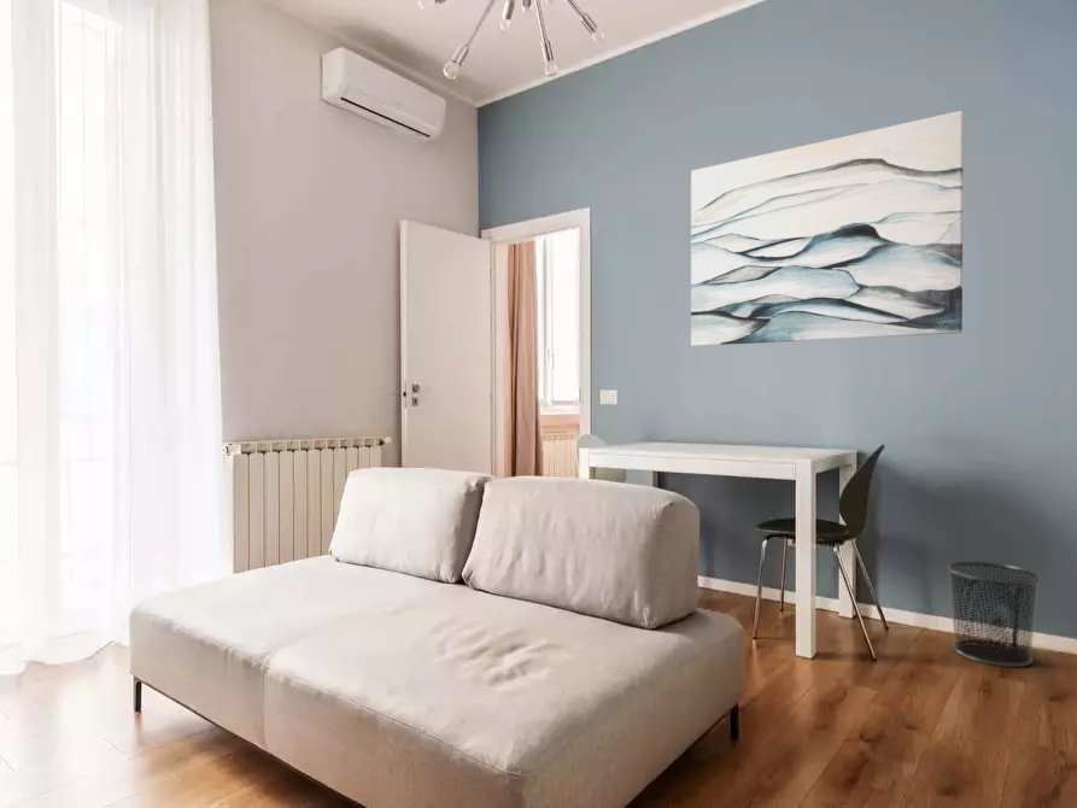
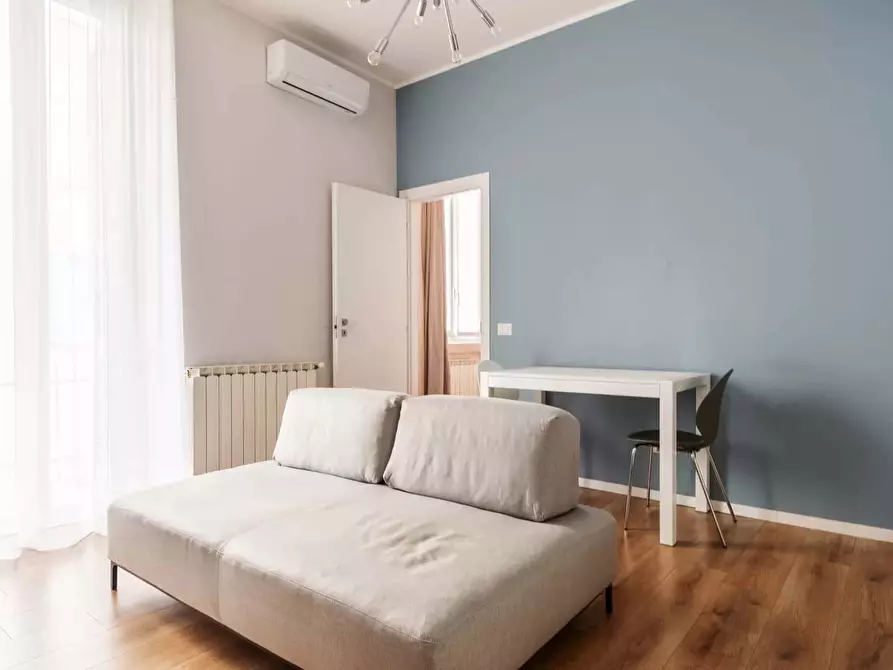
- waste bin (991, 613)
- wall art (810, 242)
